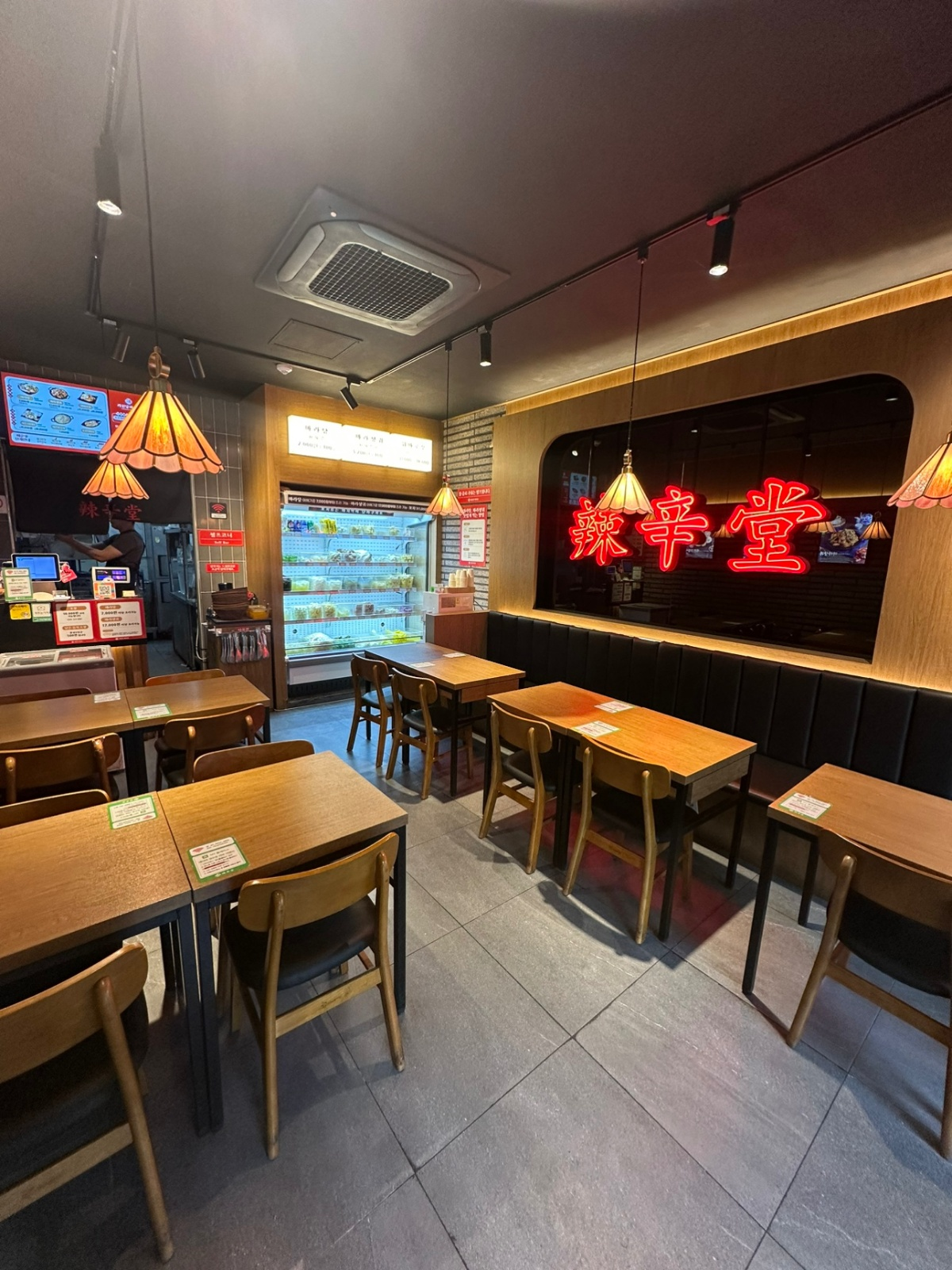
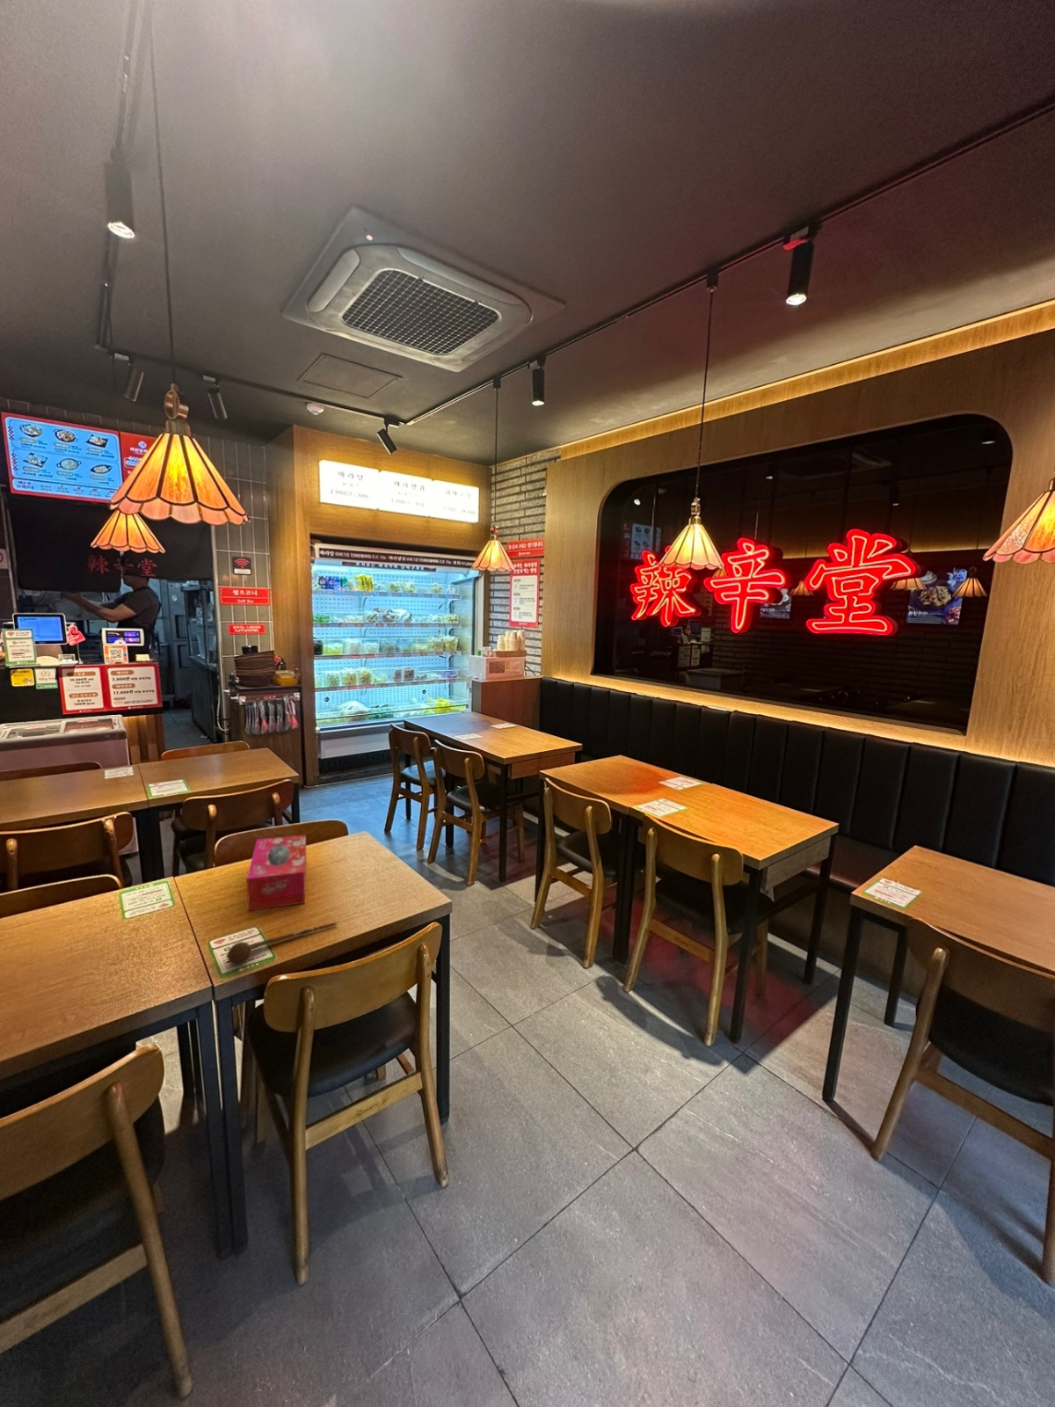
+ tissue box (278, 869)
+ spoon (287, 936)
